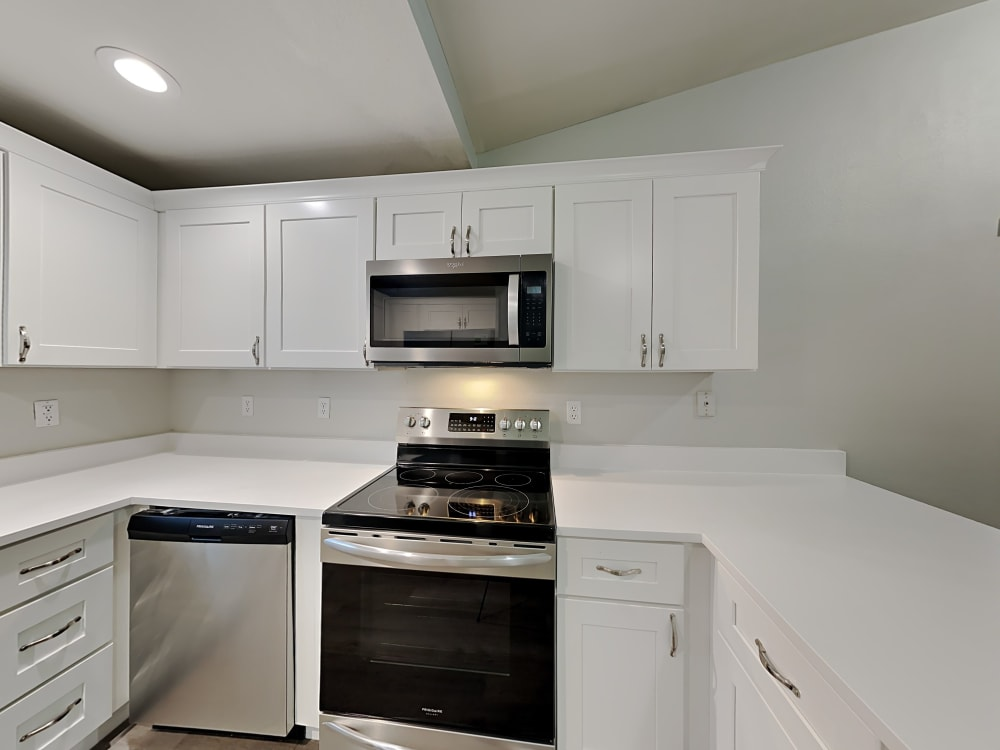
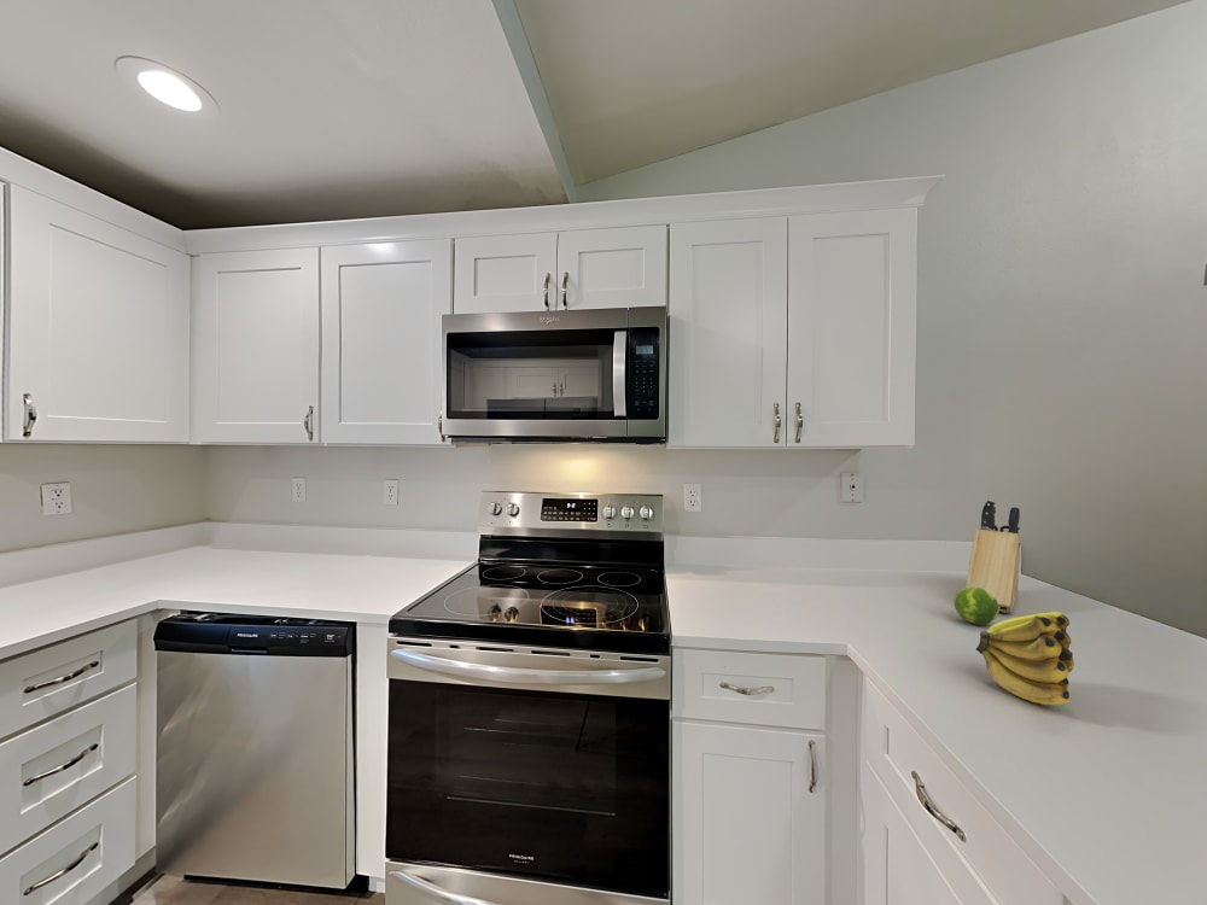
+ banana (1022, 649)
+ fruit (975, 605)
+ knife block (995, 550)
